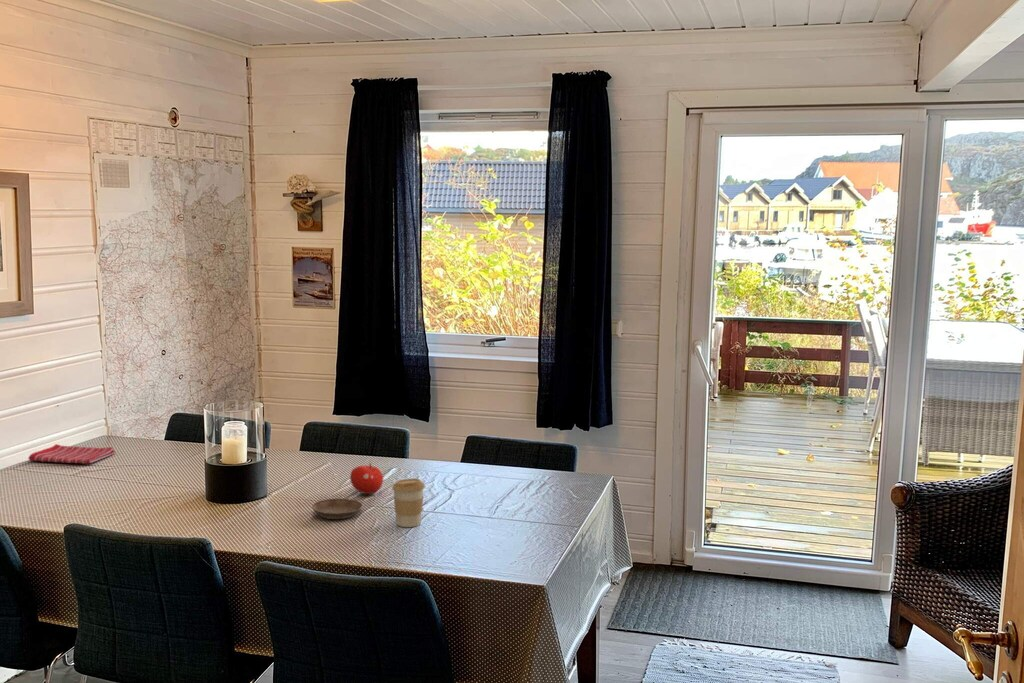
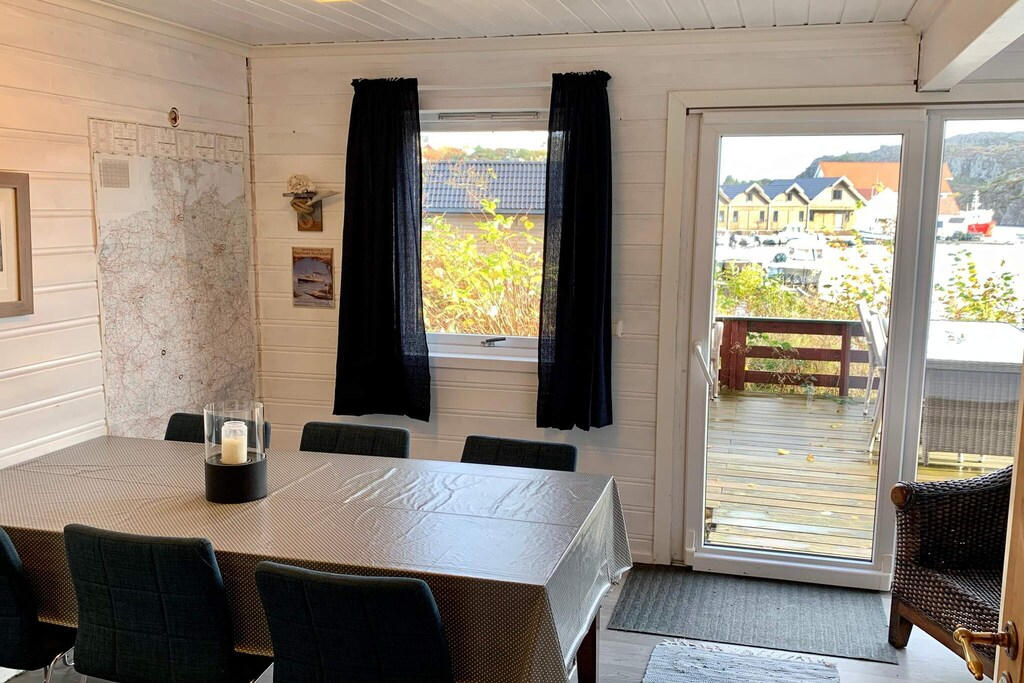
- saucer (337, 509)
- dish towel (72, 453)
- coffee cup (408, 501)
- fruit (366, 477)
